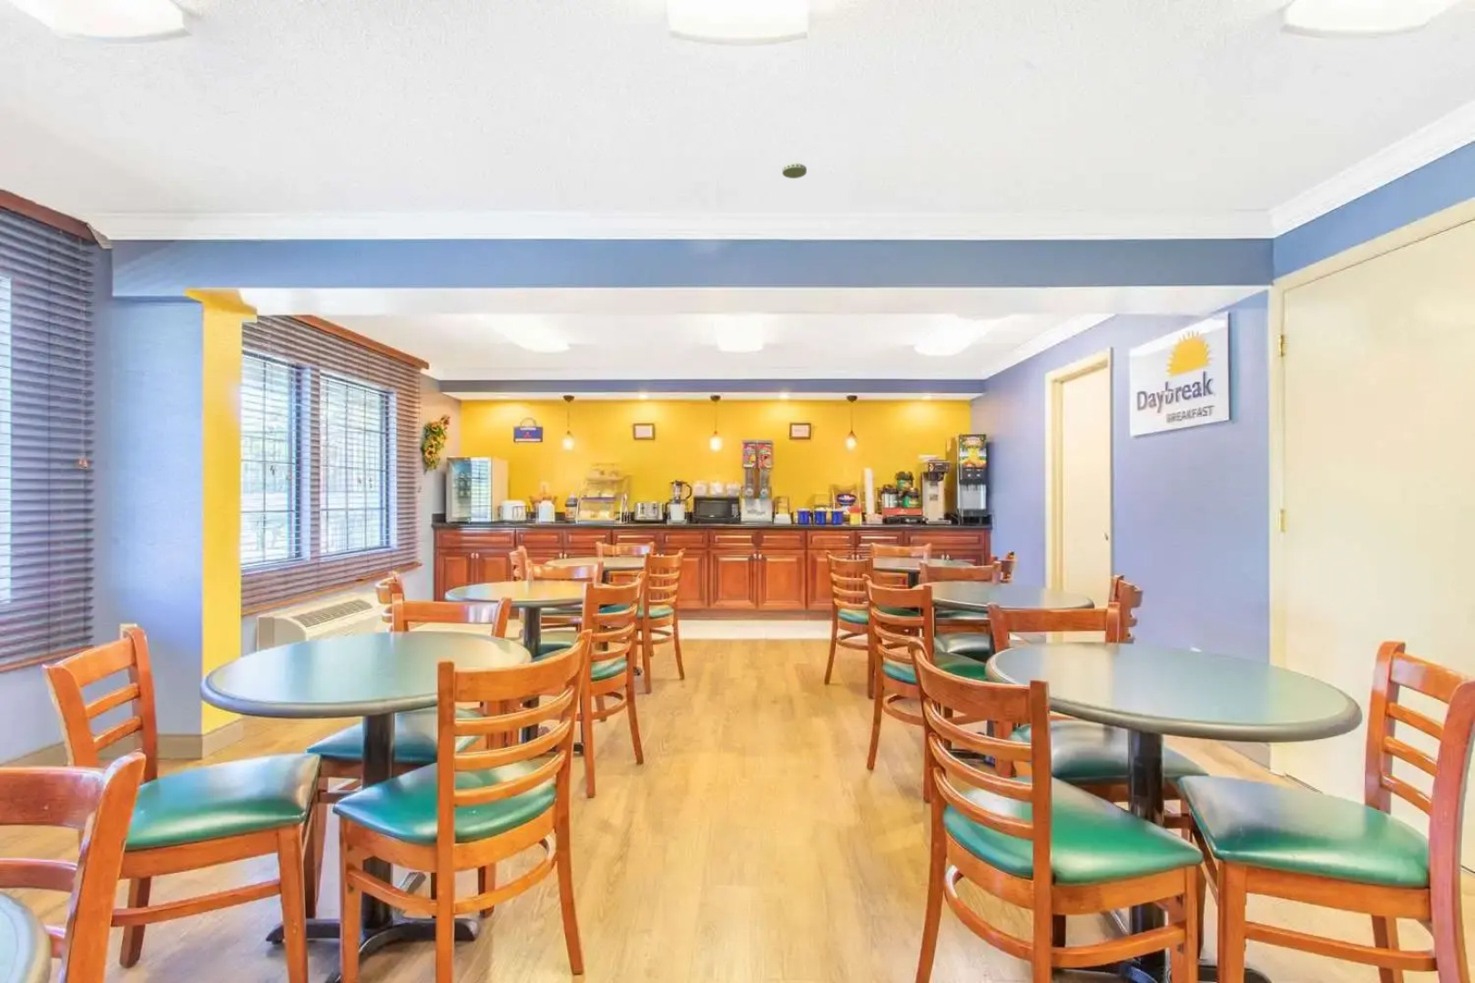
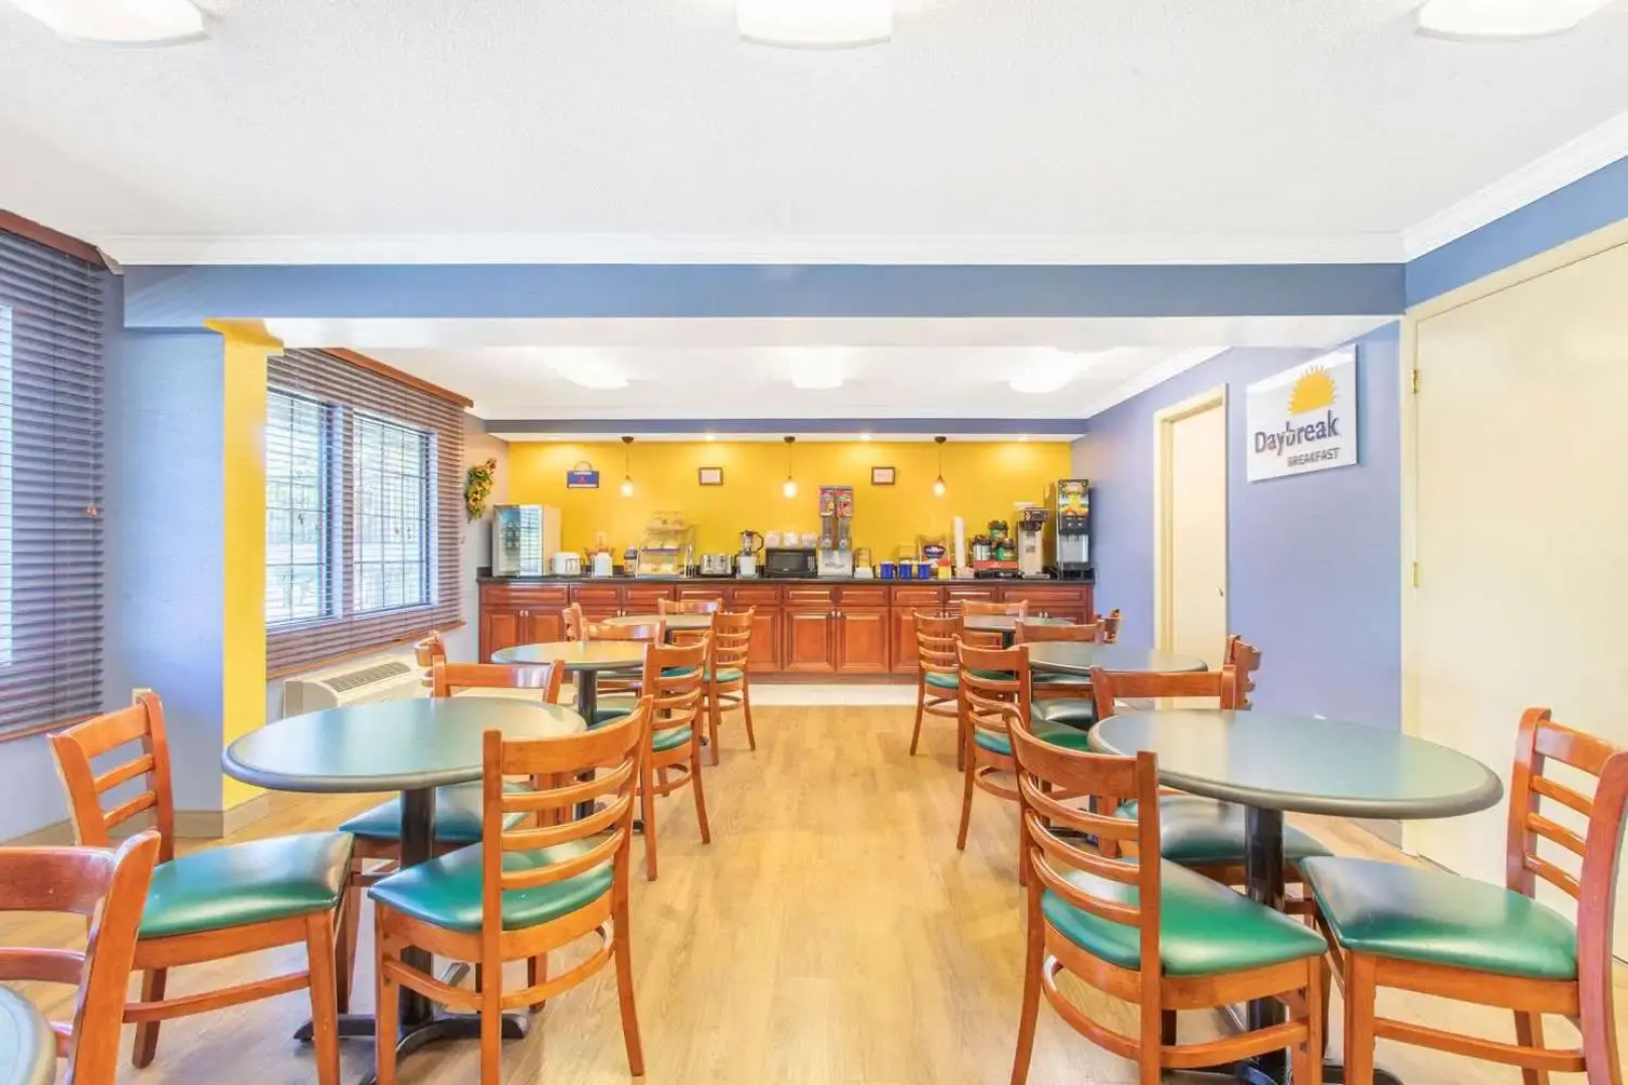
- smoke detector (793, 170)
